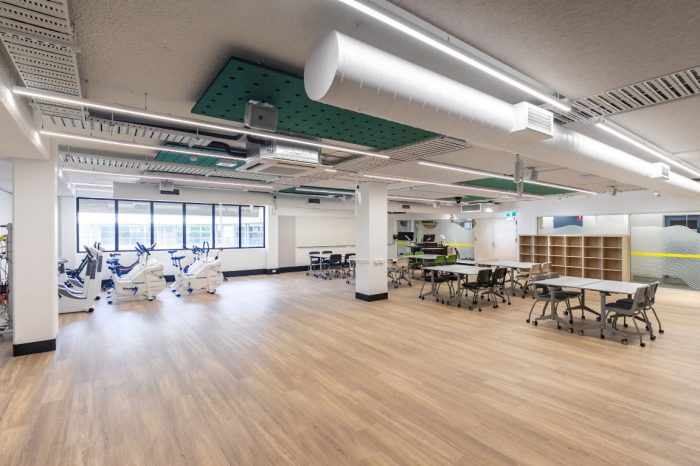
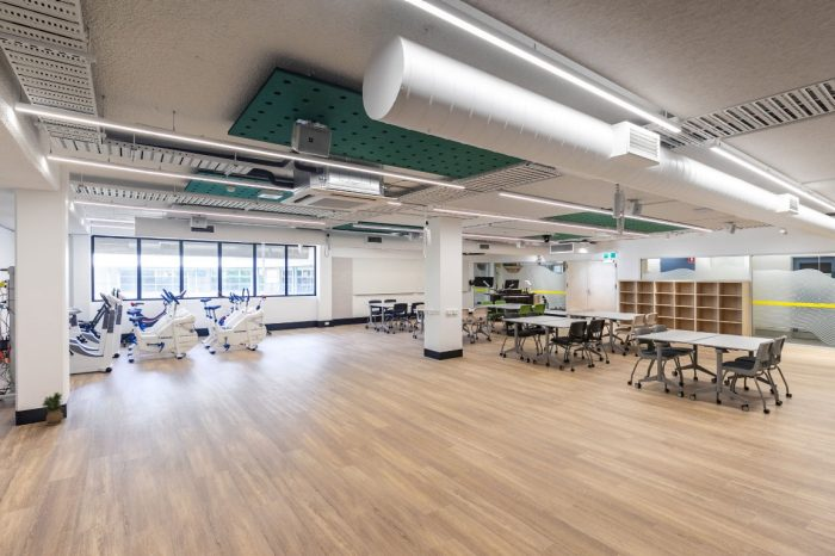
+ potted plant (52, 408)
